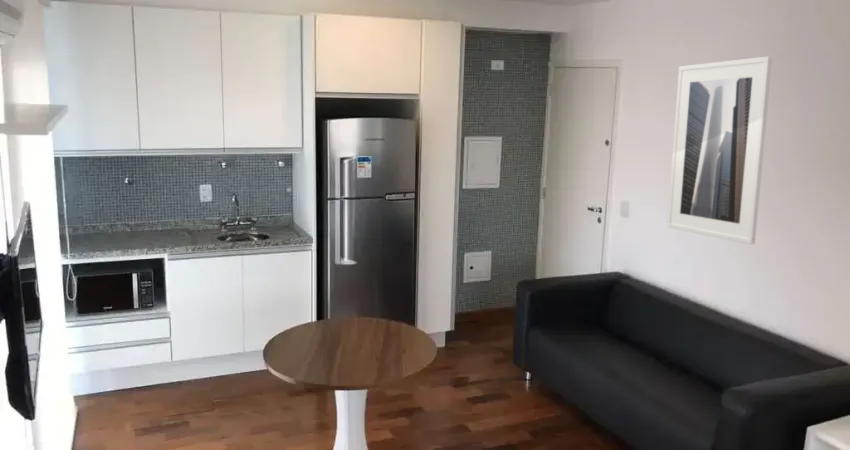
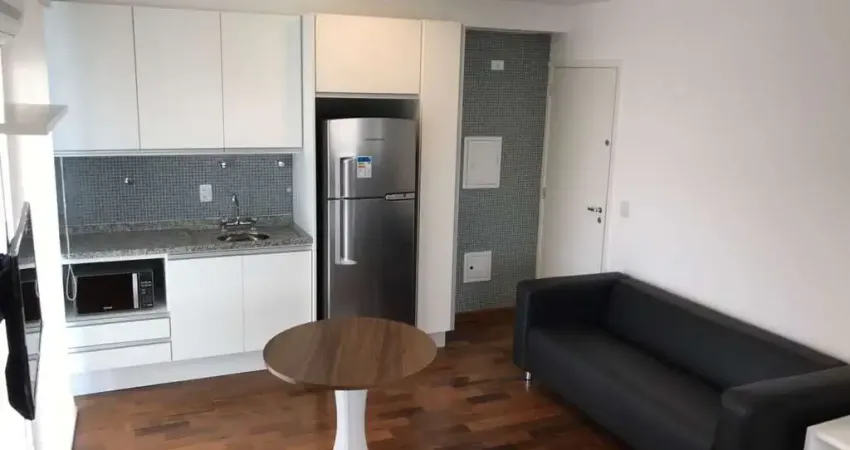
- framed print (714, 150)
